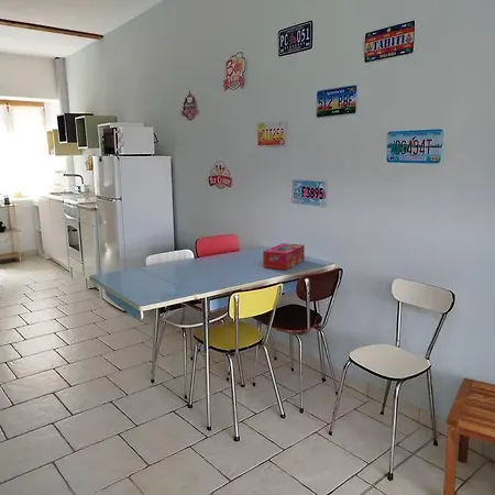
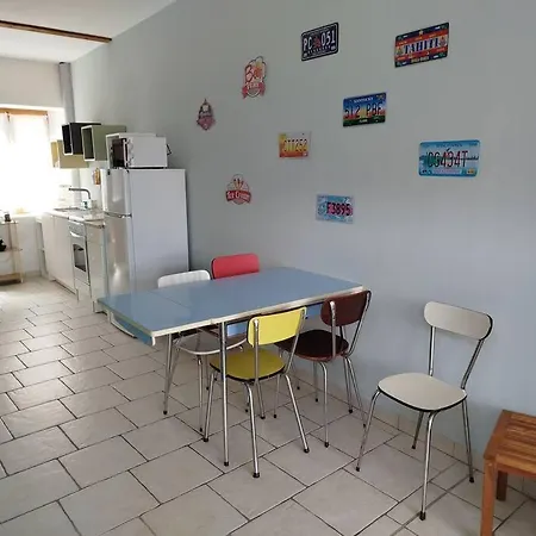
- tissue box (284, 255)
